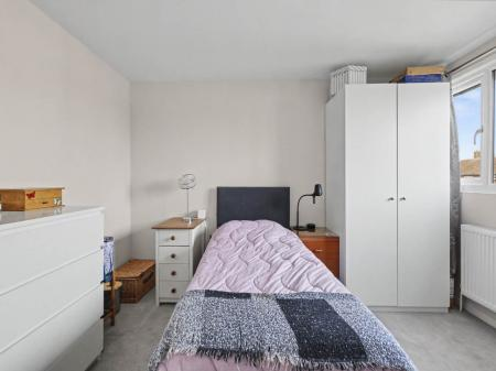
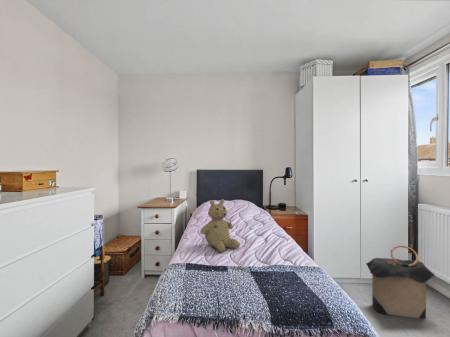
+ laundry hamper (397, 279)
+ teddy bear (221, 223)
